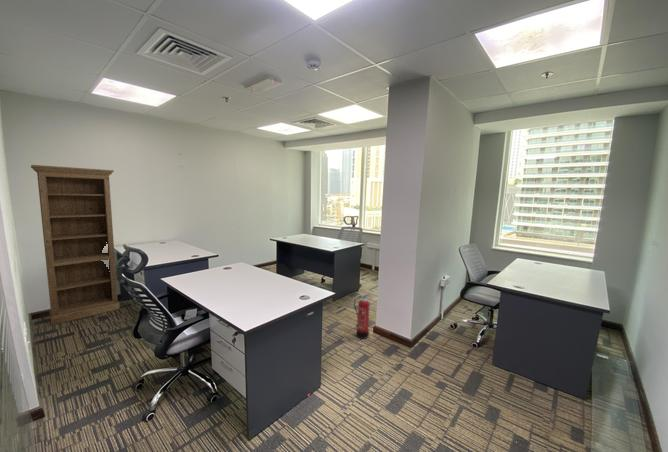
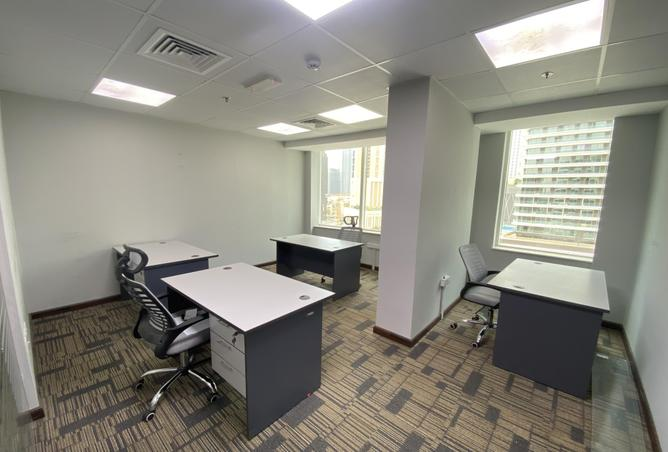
- fire extinguisher (361, 313)
- bookshelf (80, 243)
